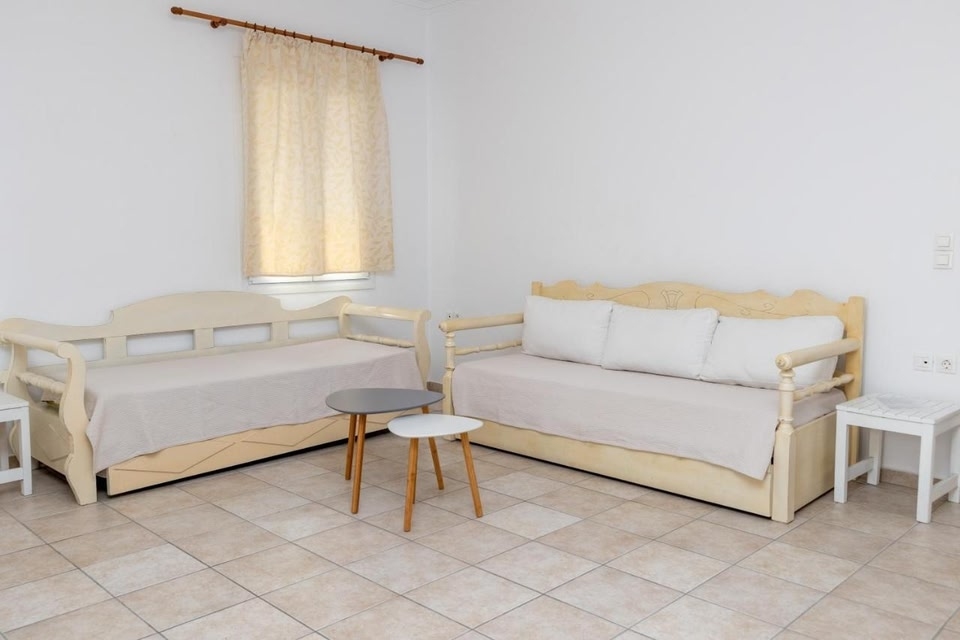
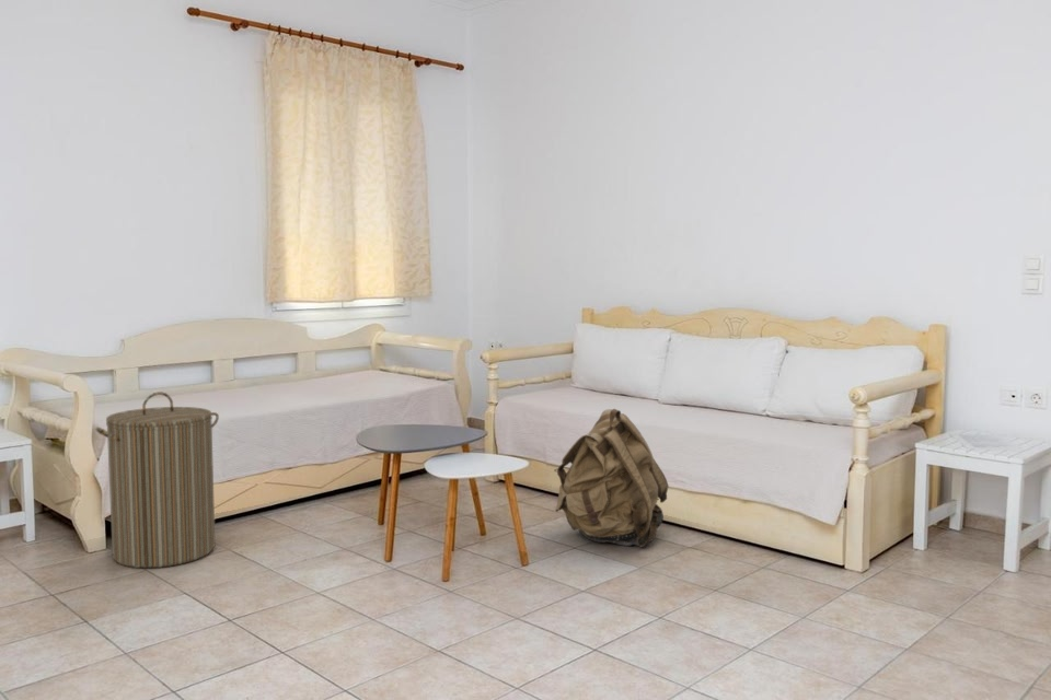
+ laundry hamper (162, 472)
+ backpack (619, 470)
